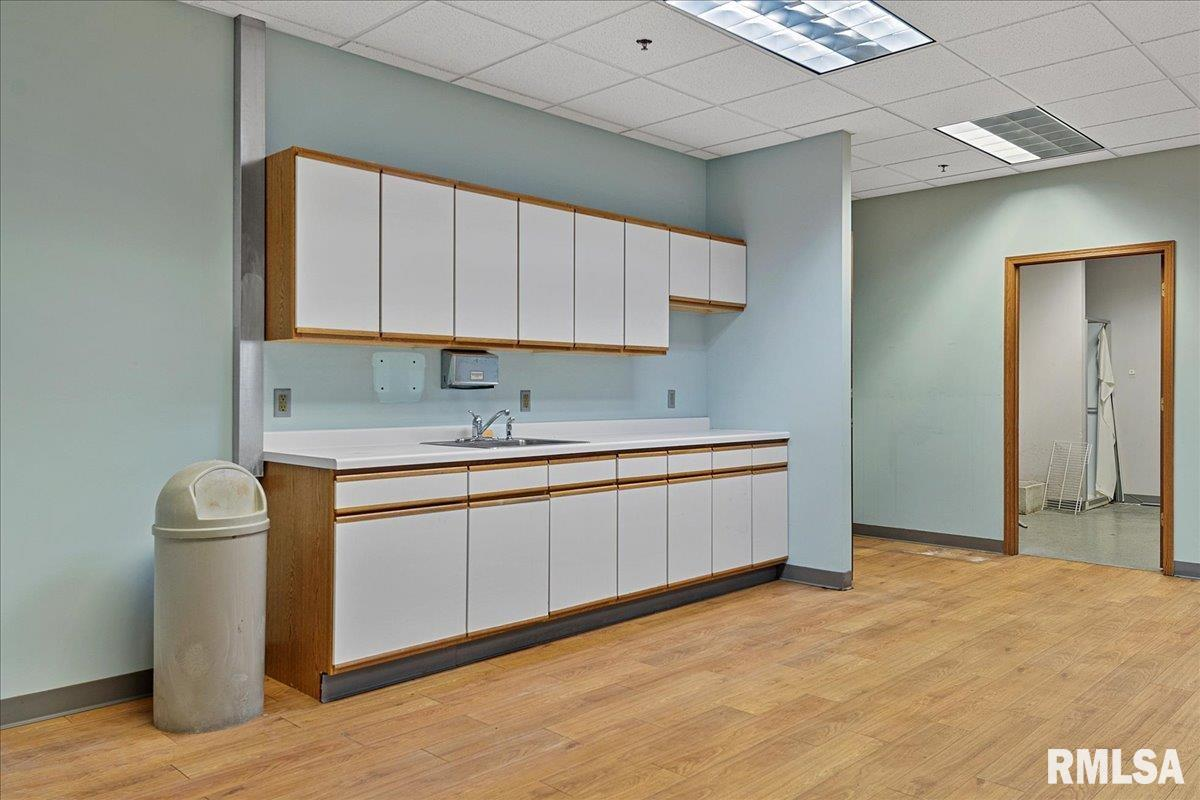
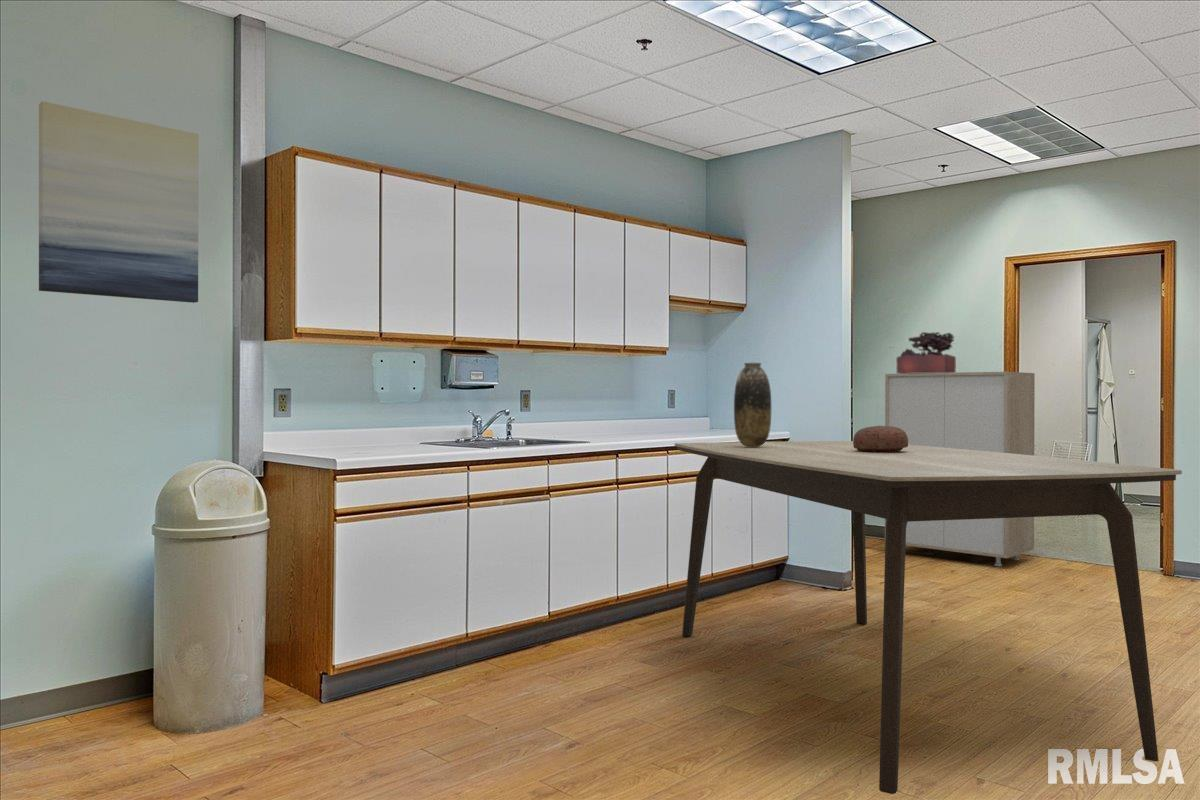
+ dining table (865, 568)
+ potted plant (928, 352)
+ wall art (122, 208)
+ vase (752, 404)
+ storage cabinet (958, 448)
+ decorative bowl (880, 437)
